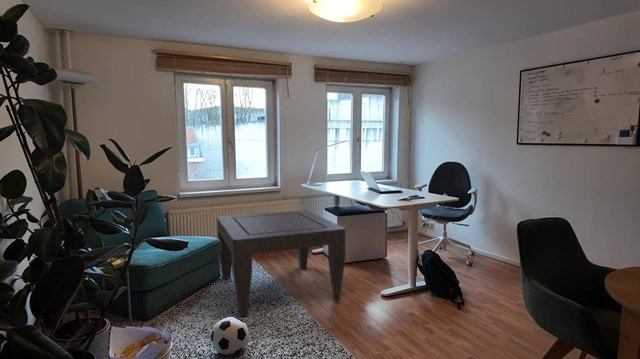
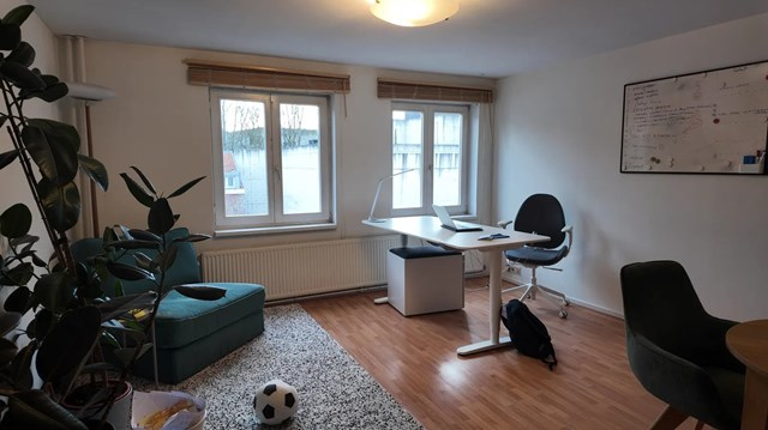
- coffee table (276, 250)
